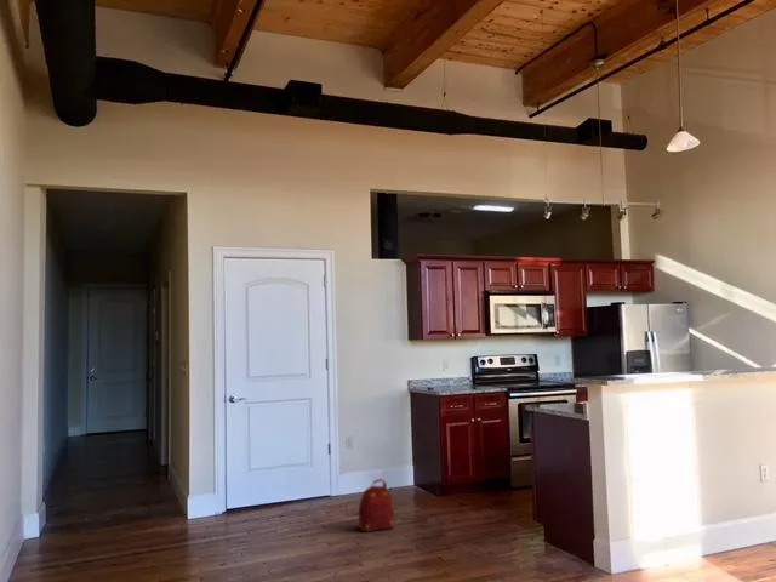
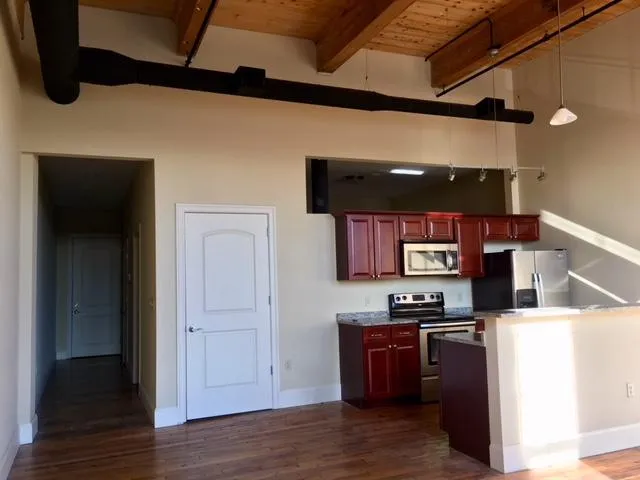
- backpack (376, 502)
